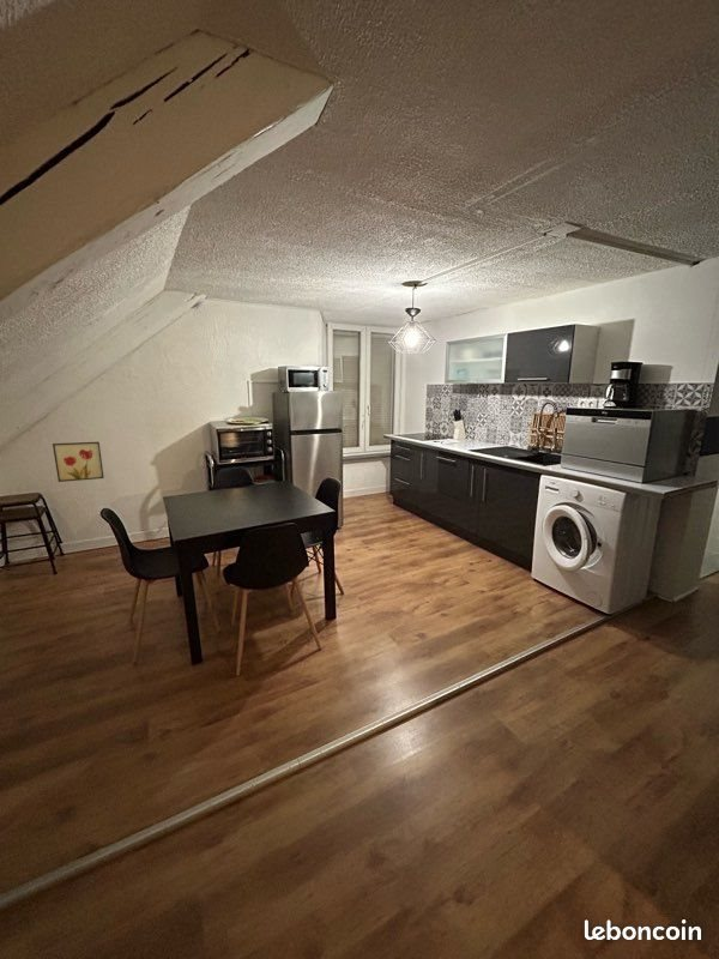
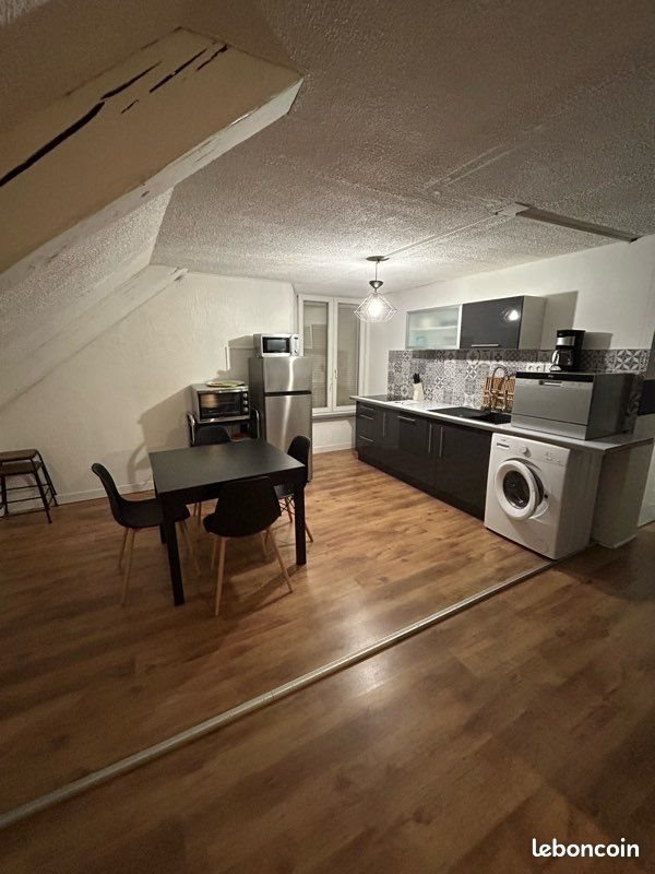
- wall art (79, 460)
